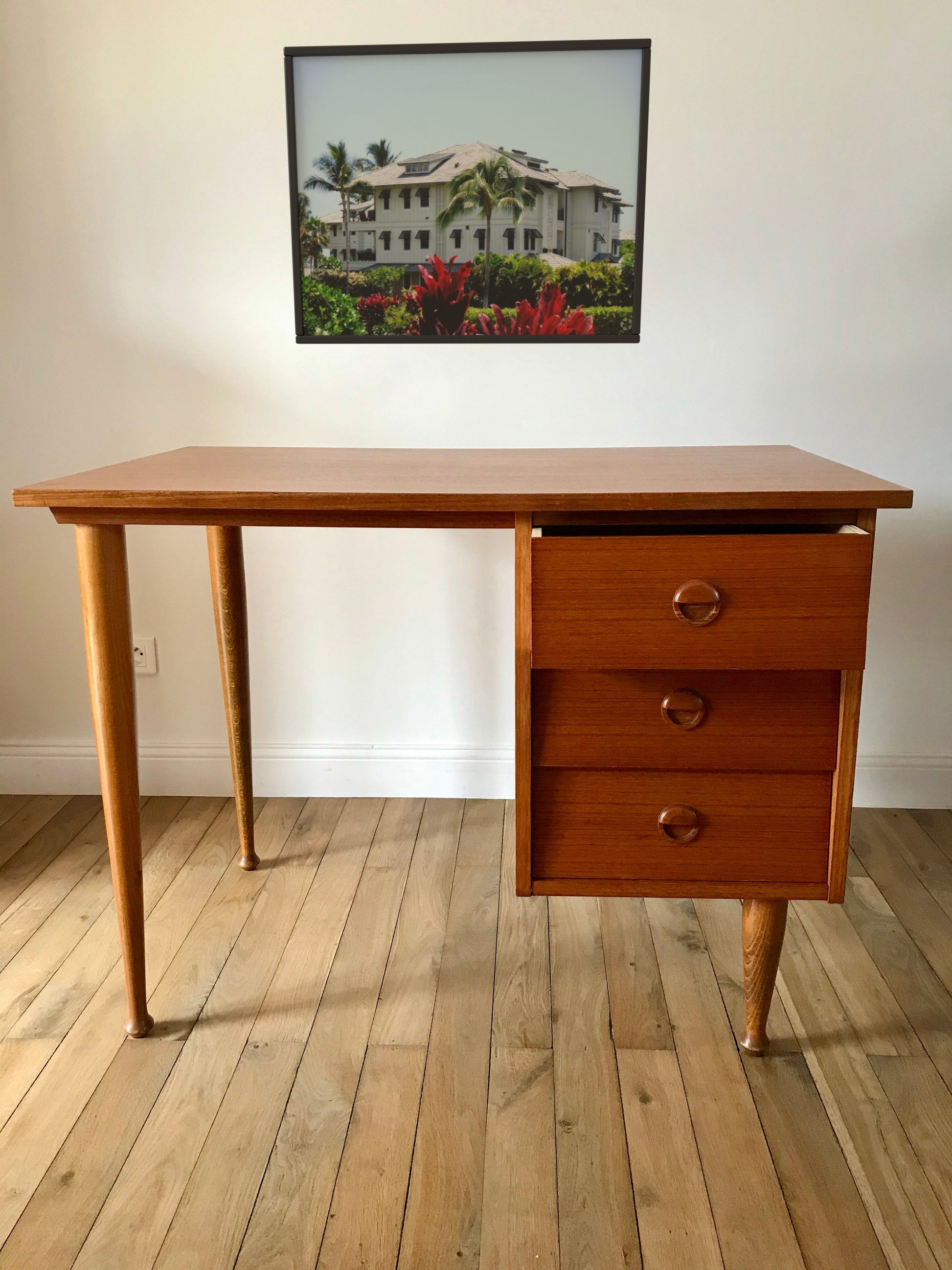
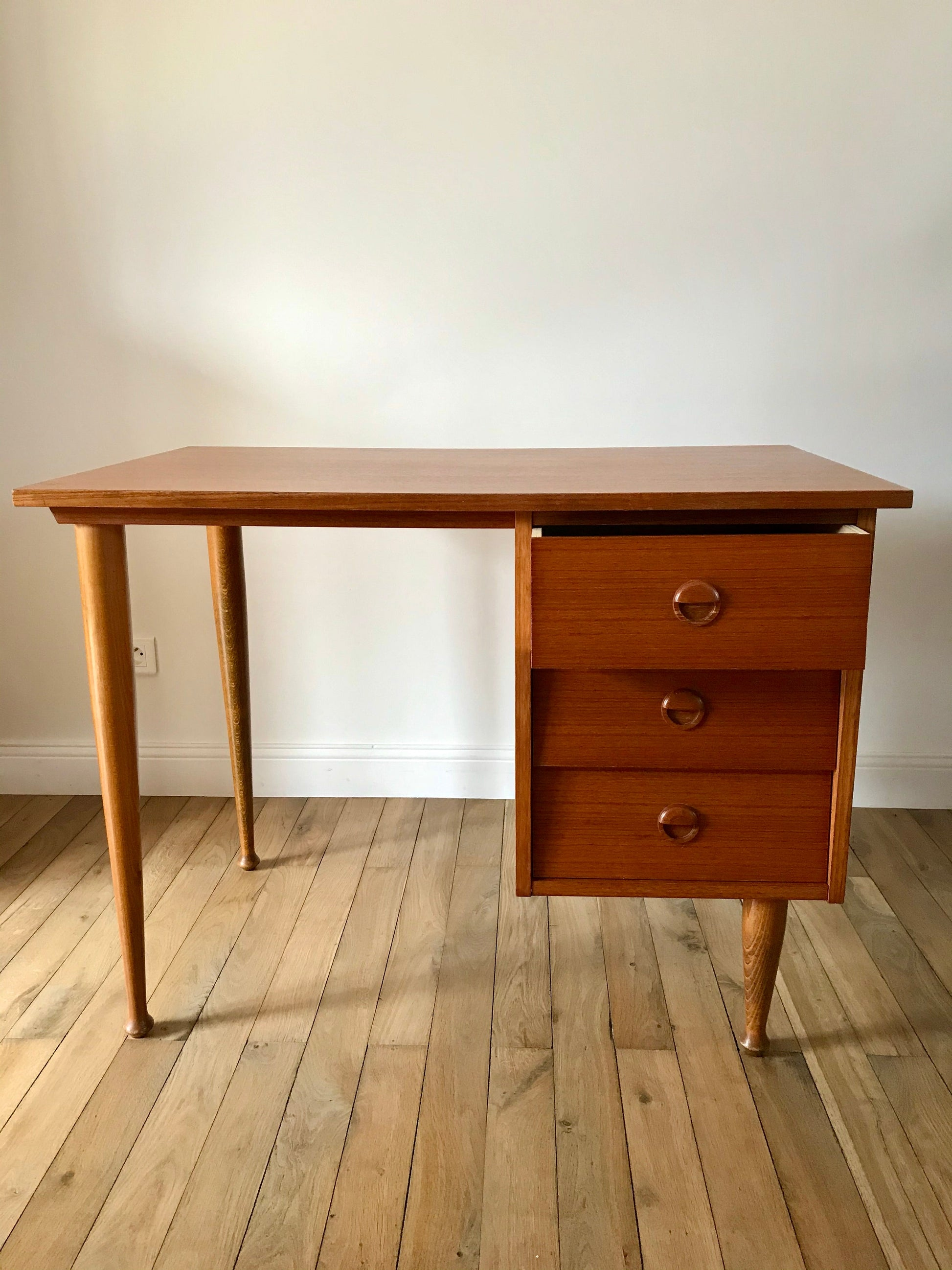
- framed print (466, 199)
